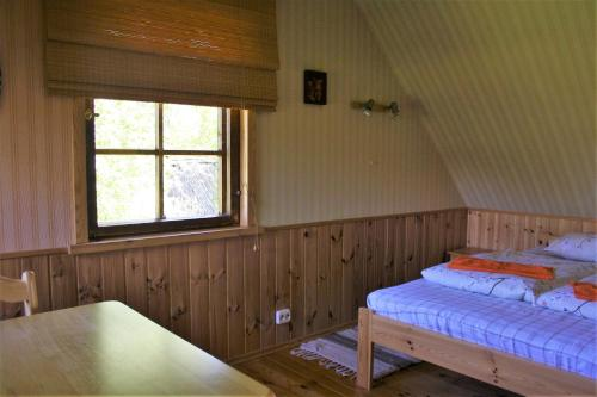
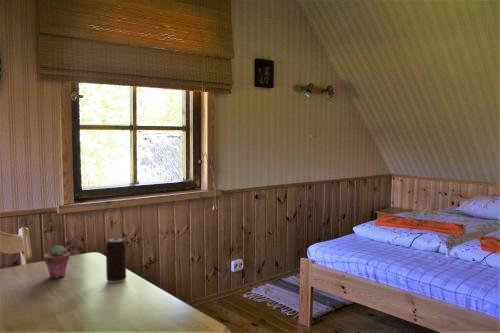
+ potted succulent (57, 260)
+ beverage can (116, 260)
